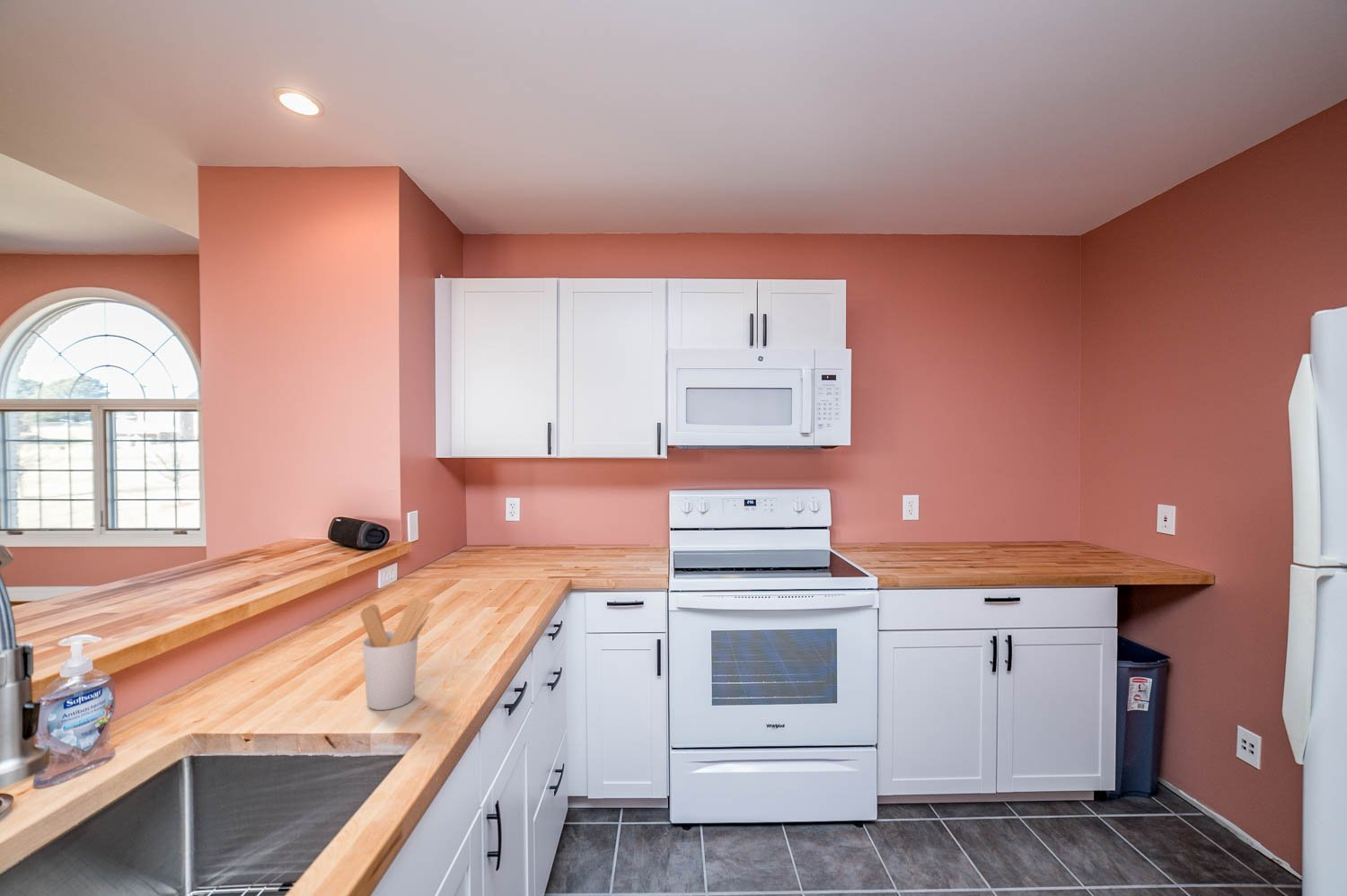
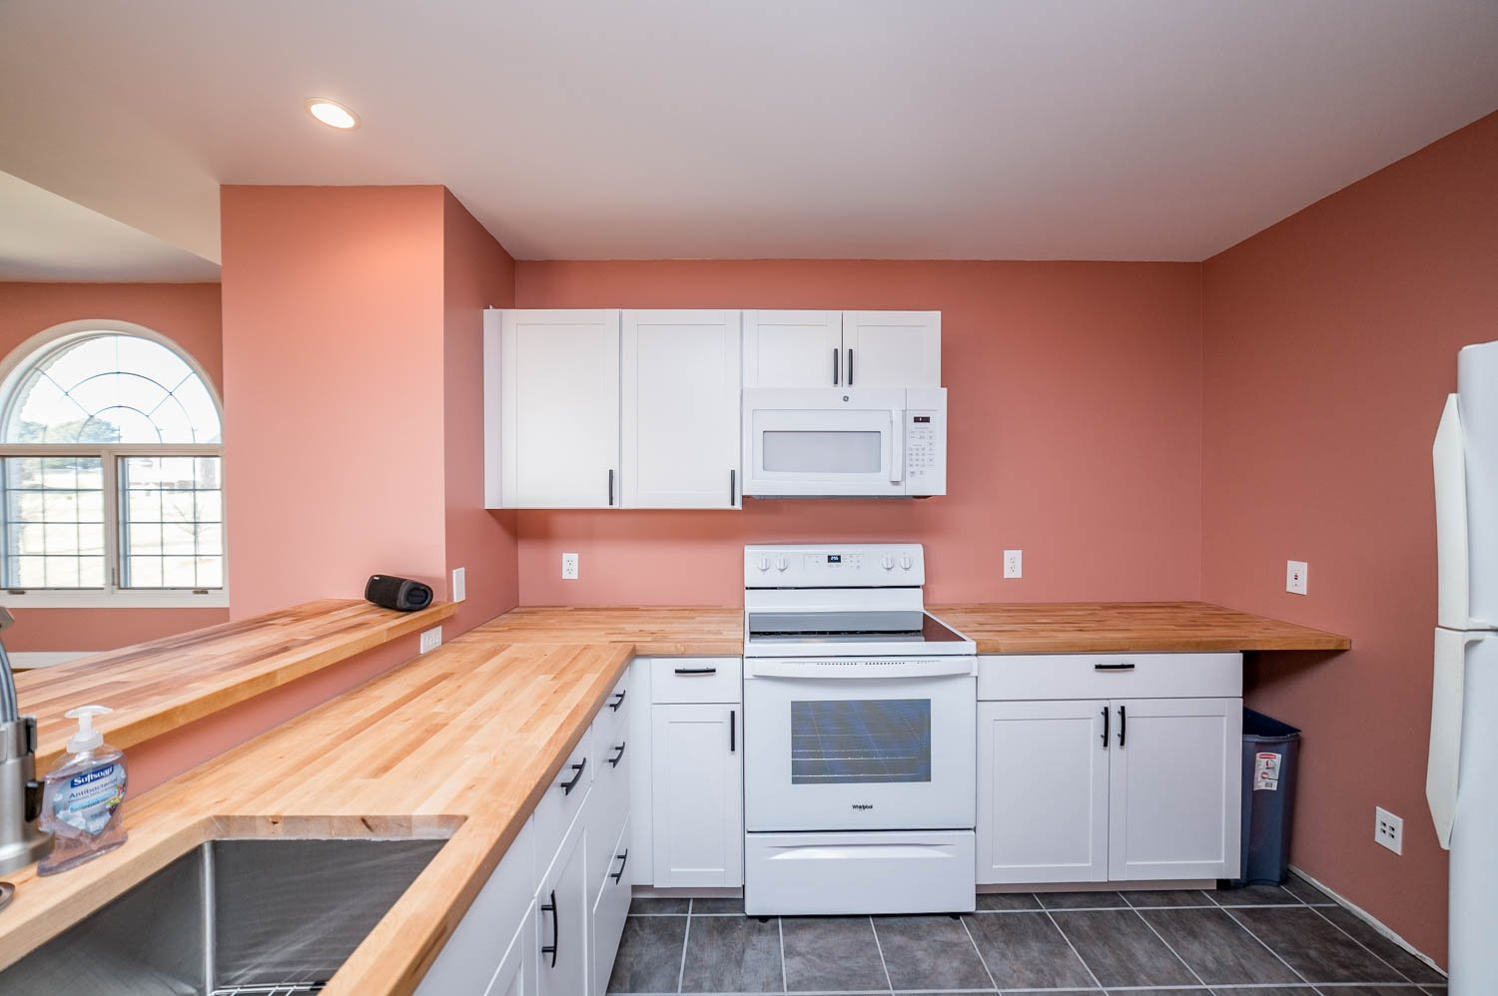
- utensil holder (401, 649)
